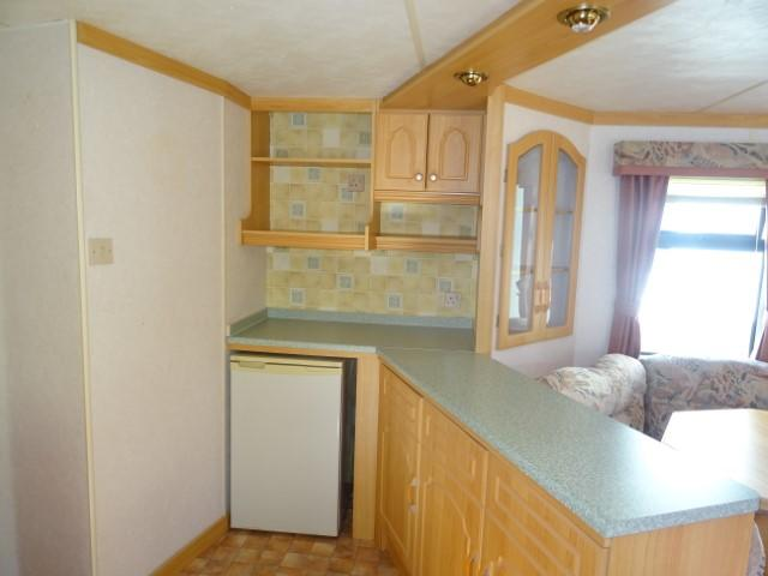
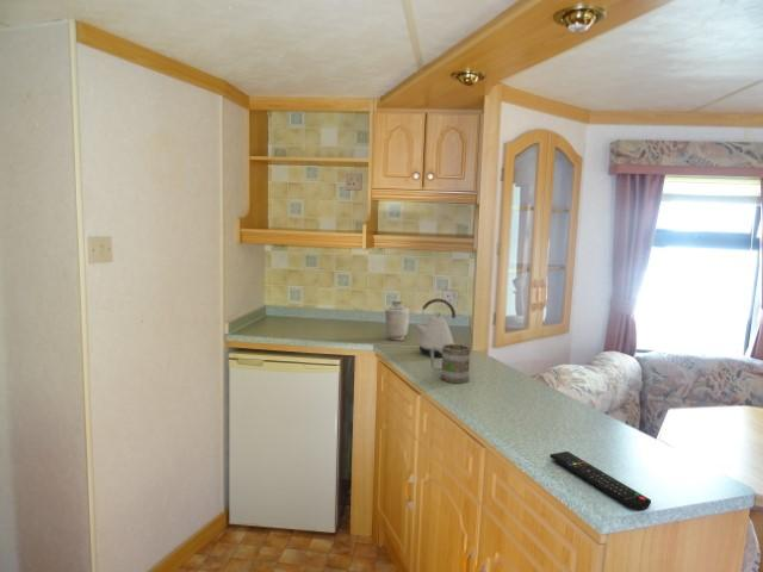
+ kettle (435, 325)
+ vase (397, 319)
+ mug (449, 361)
+ remote control (596, 478)
